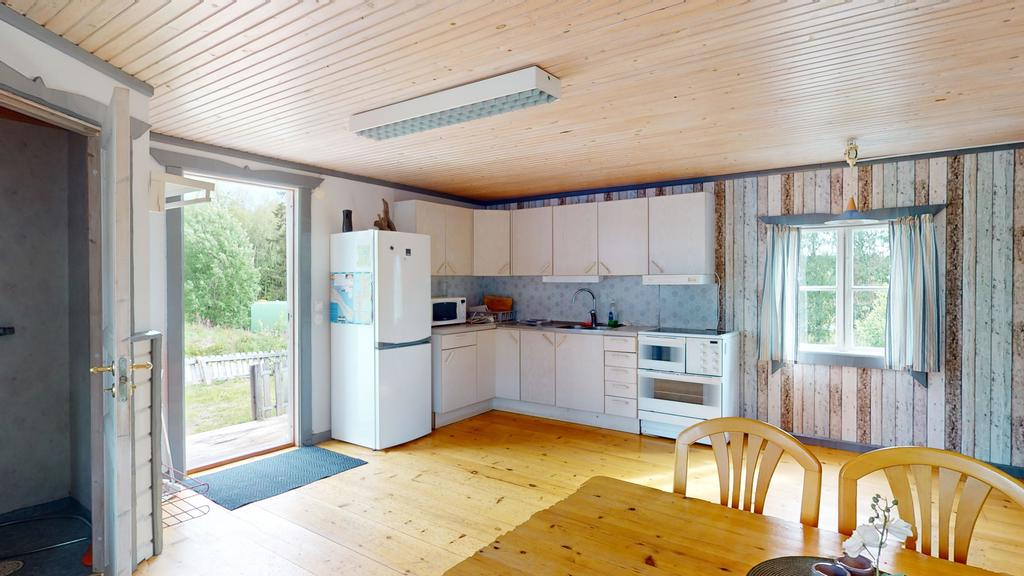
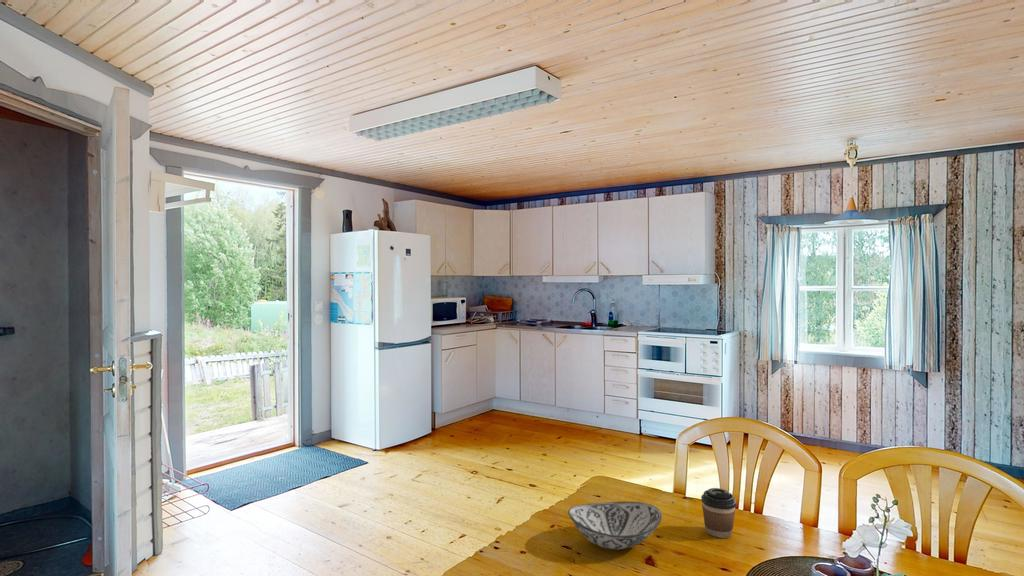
+ decorative bowl (614, 527)
+ coffee cup (718, 510)
